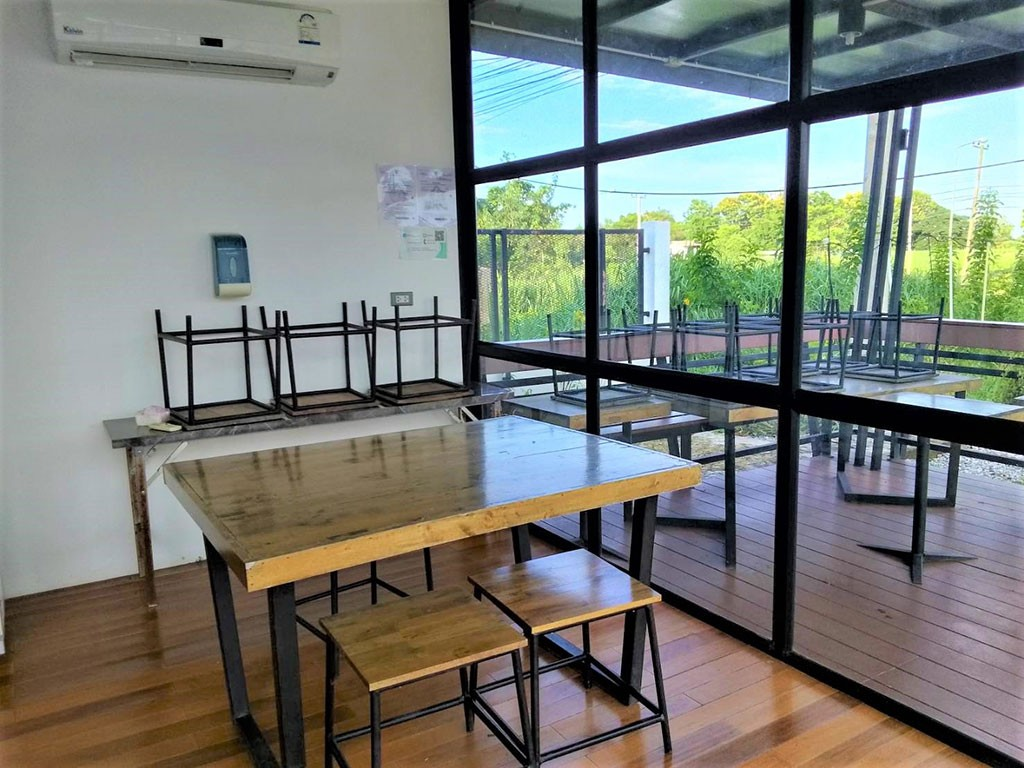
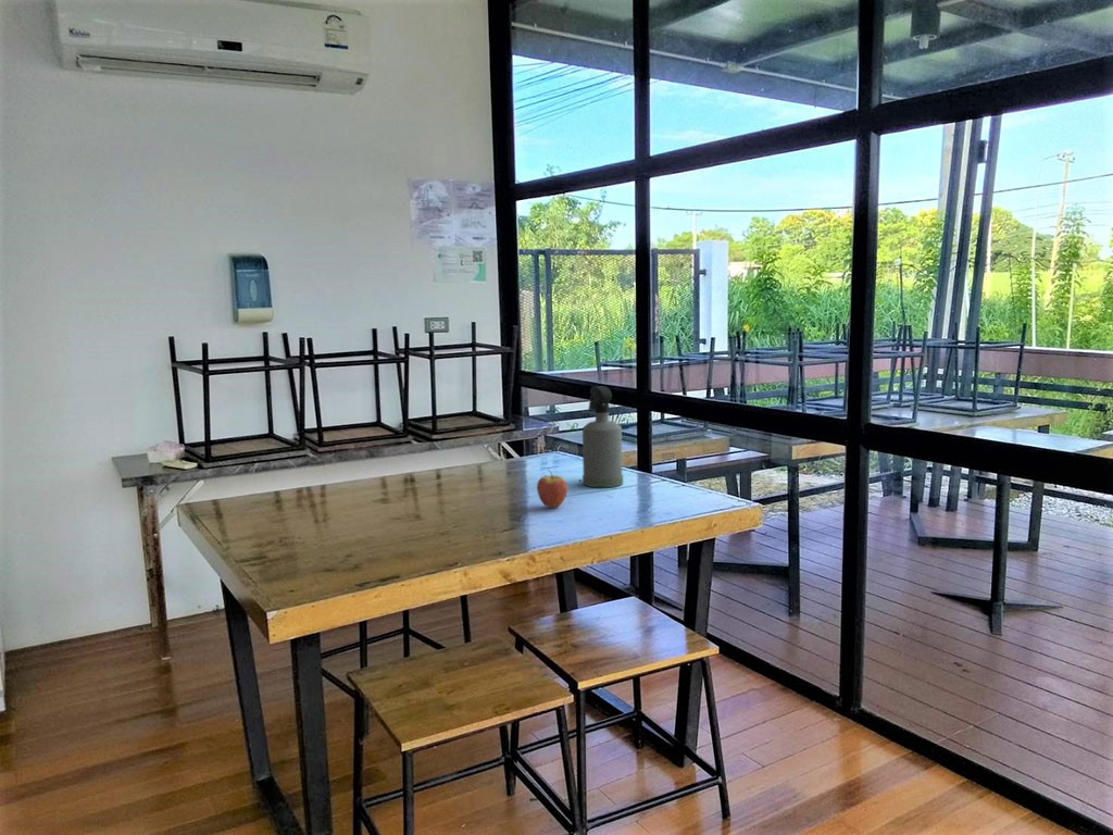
+ fruit (552, 488)
+ spray bottle (600, 434)
